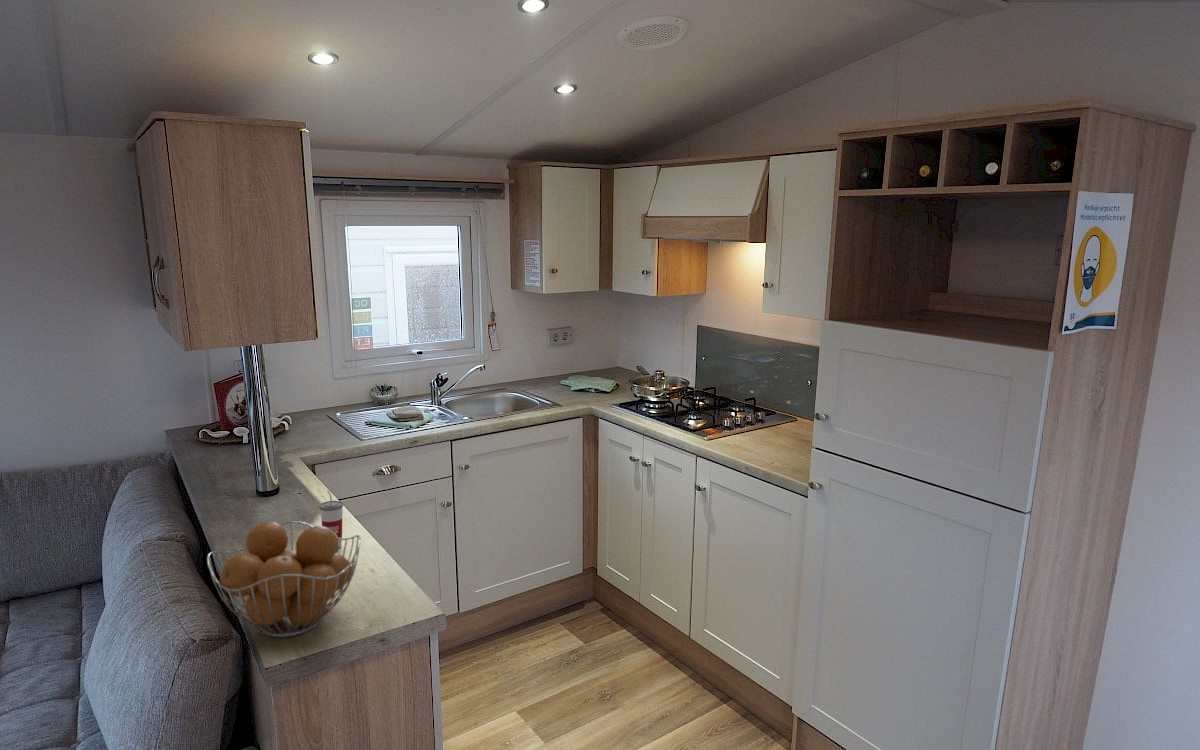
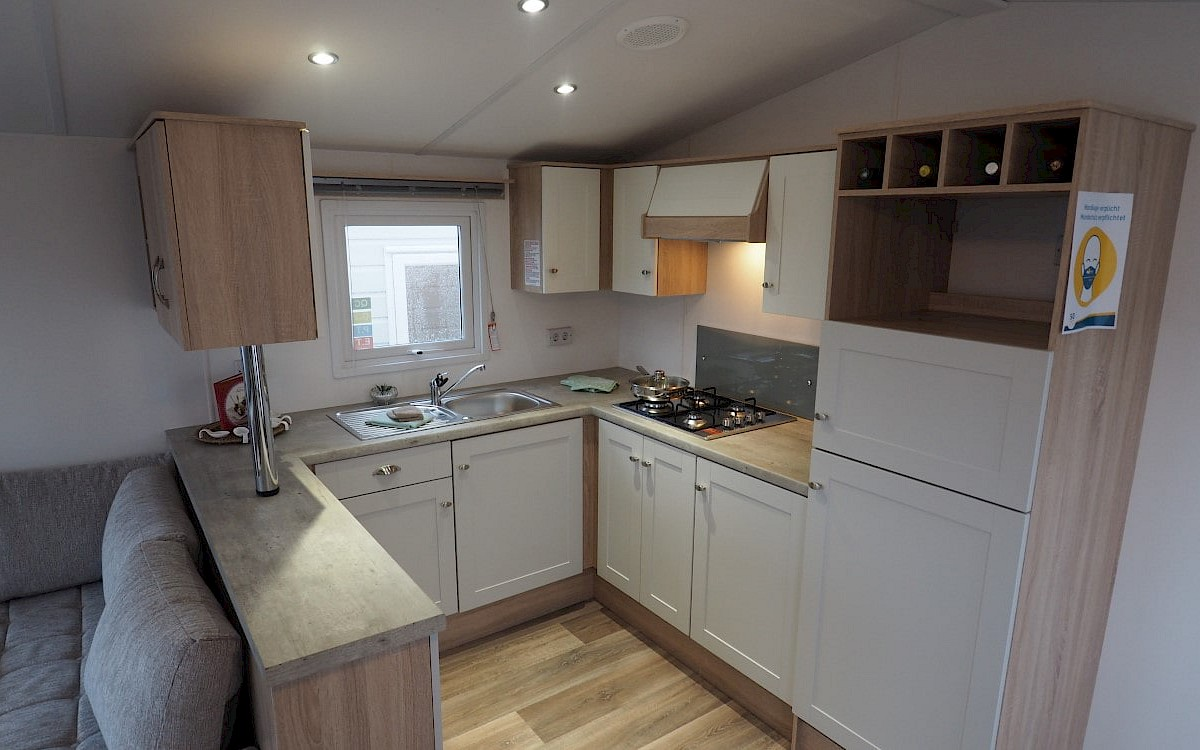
- fruit basket (288, 575)
- cup (331, 518)
